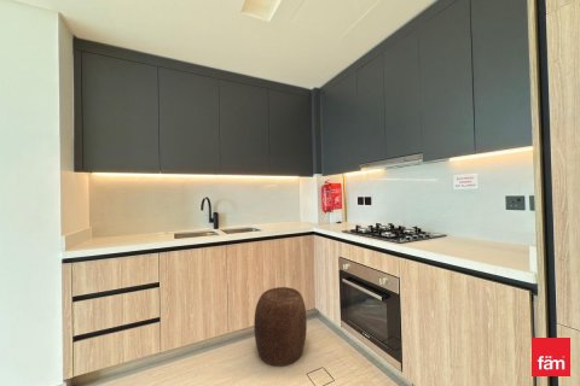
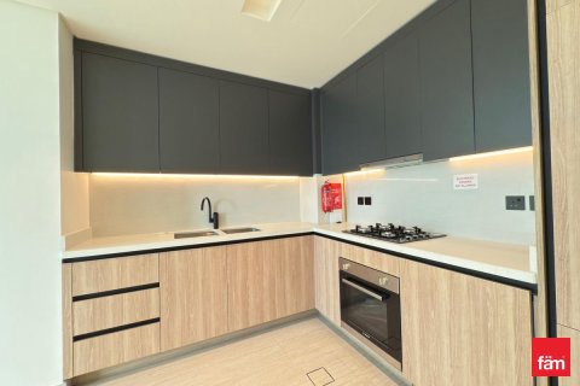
- stool (280, 322)
